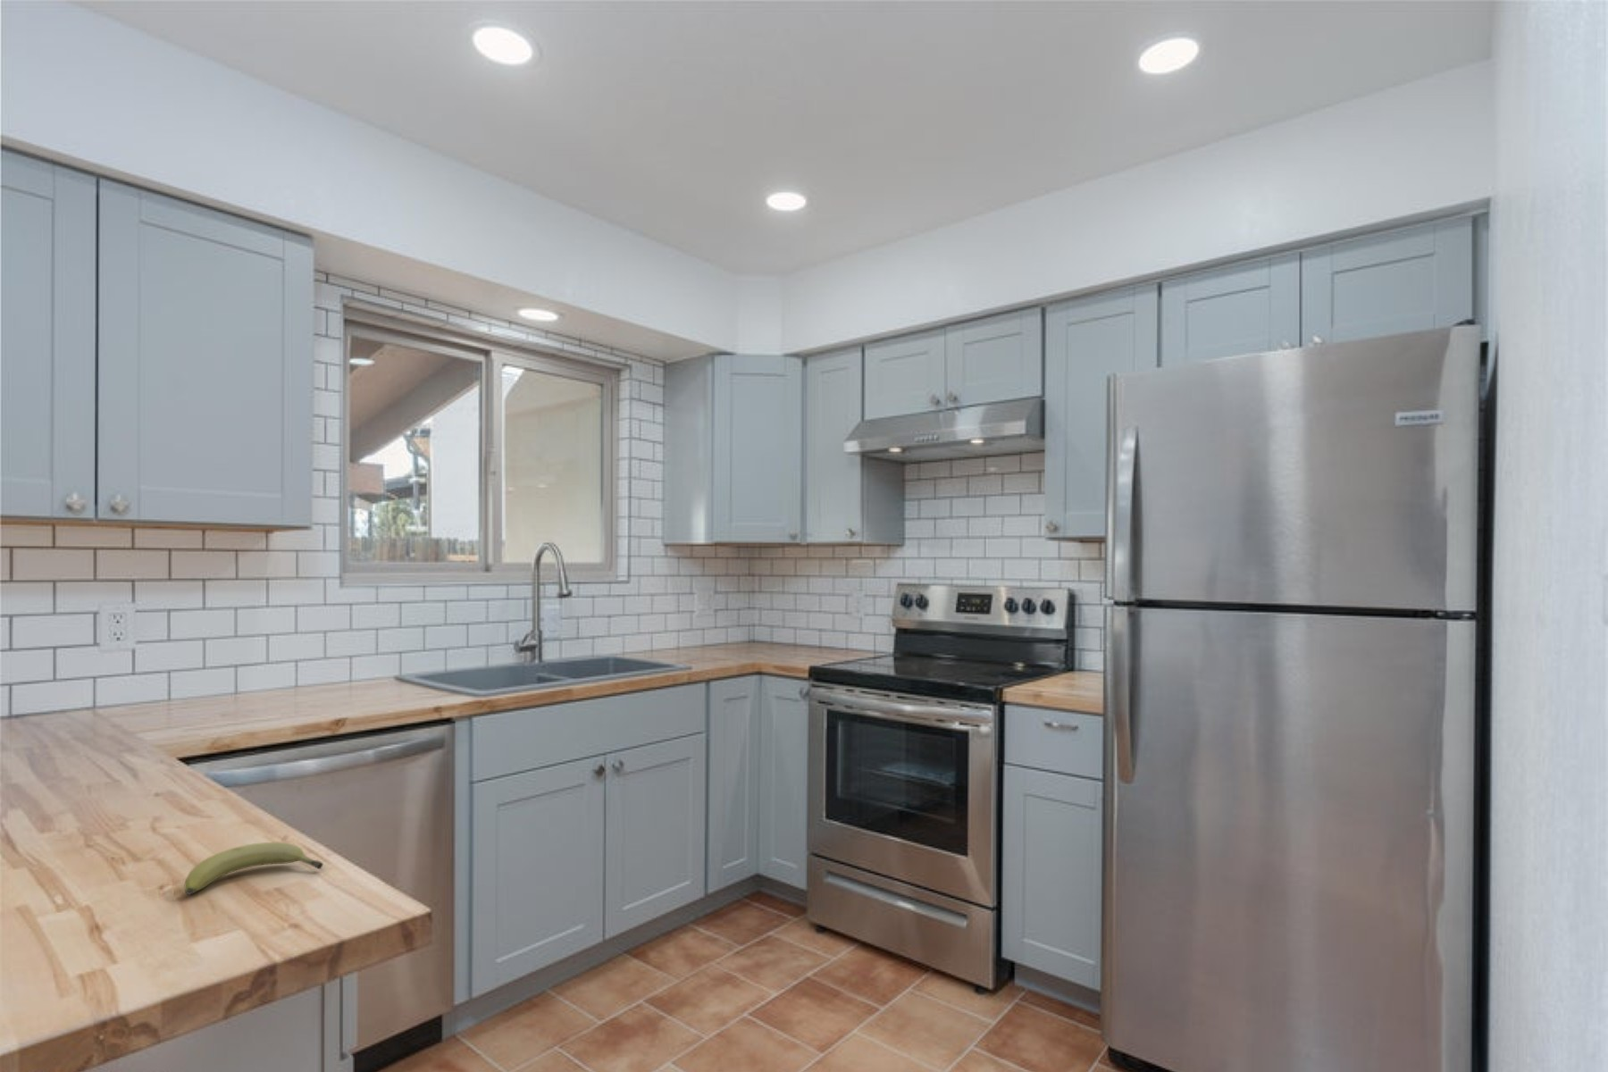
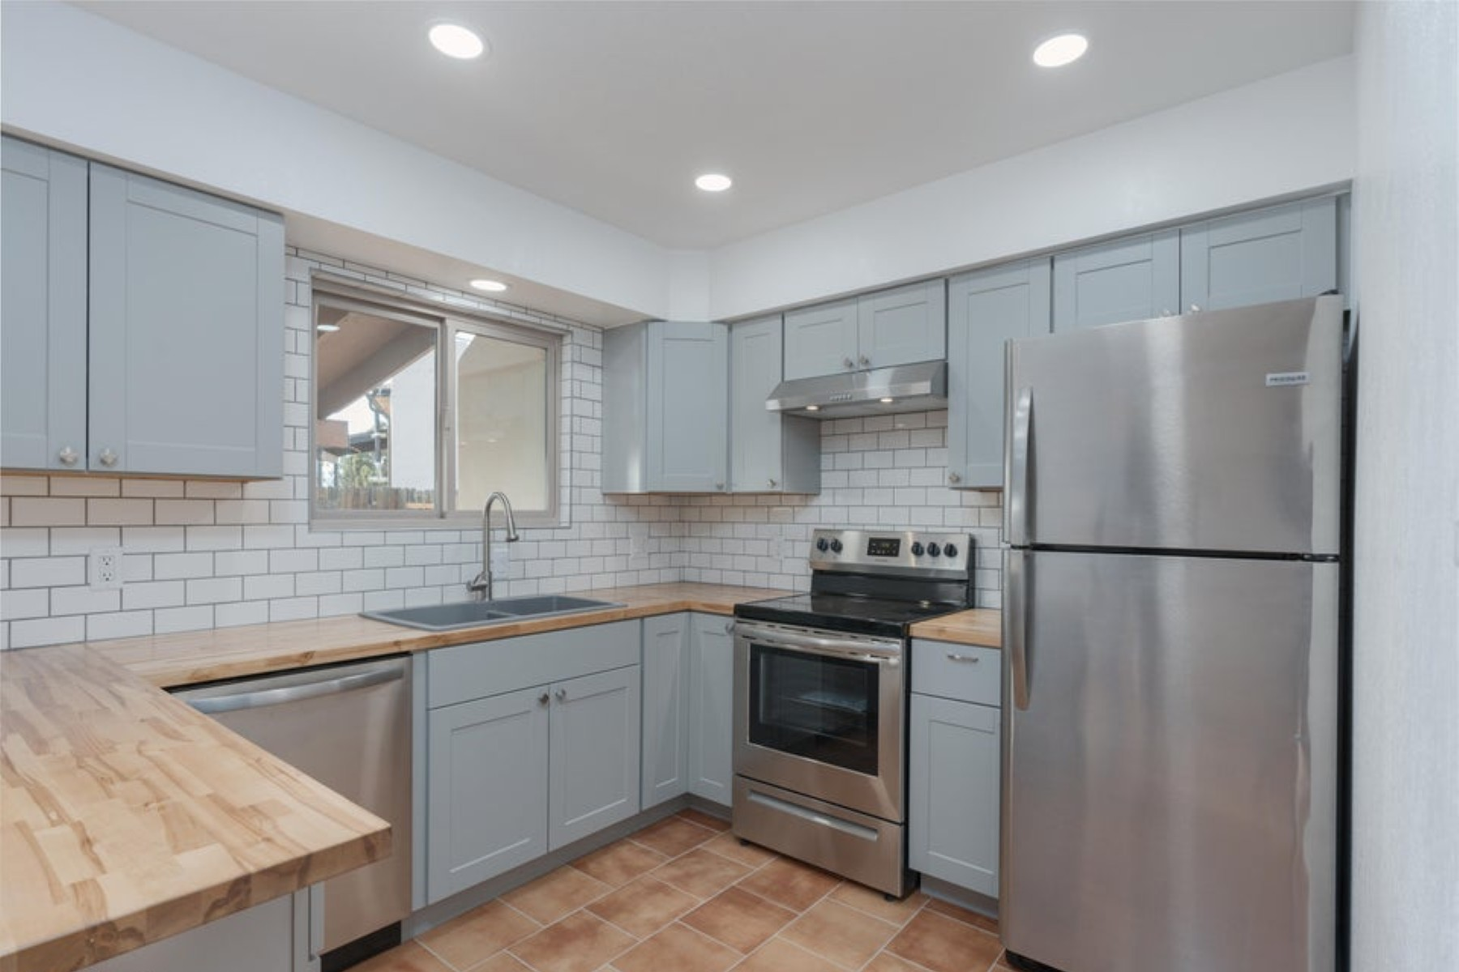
- fruit (252, 863)
